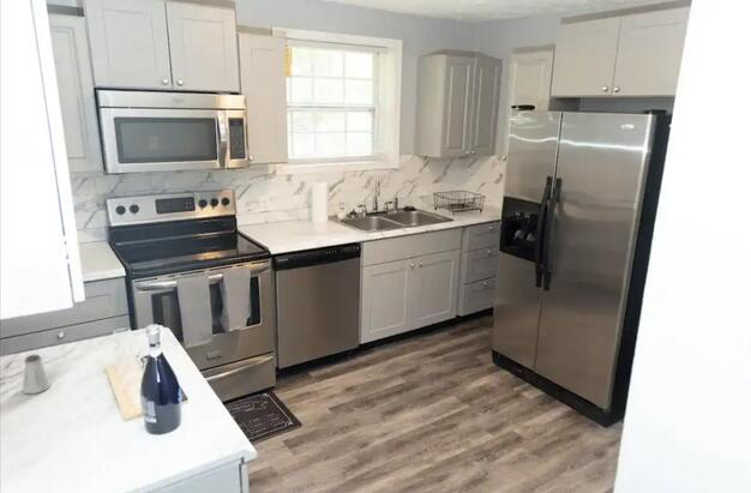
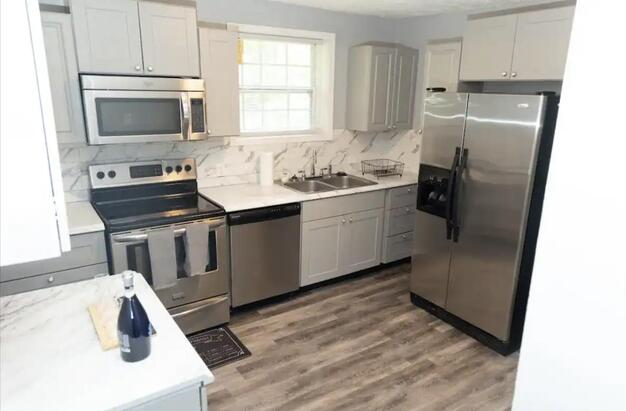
- saltshaker (34, 372)
